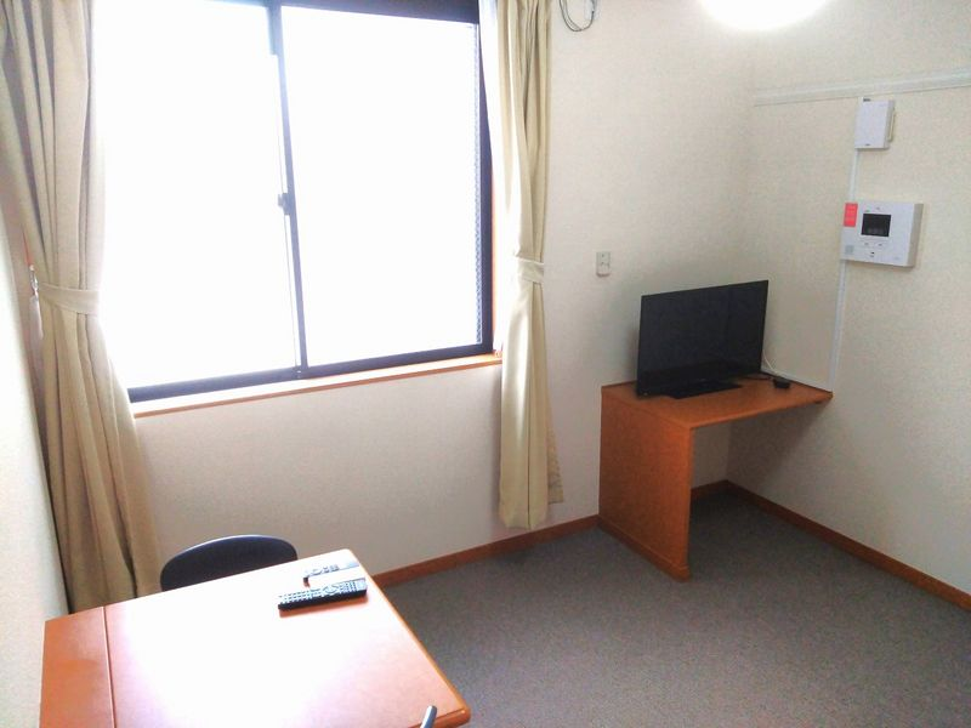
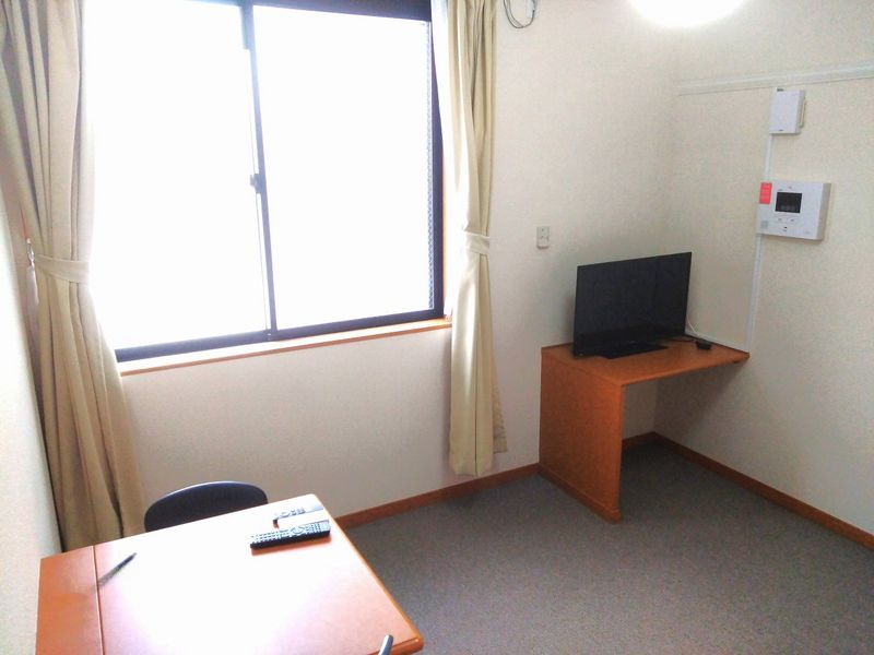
+ pen (117, 567)
